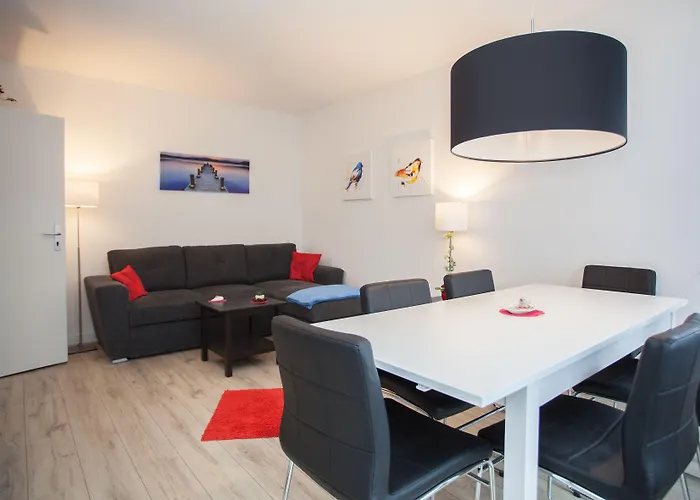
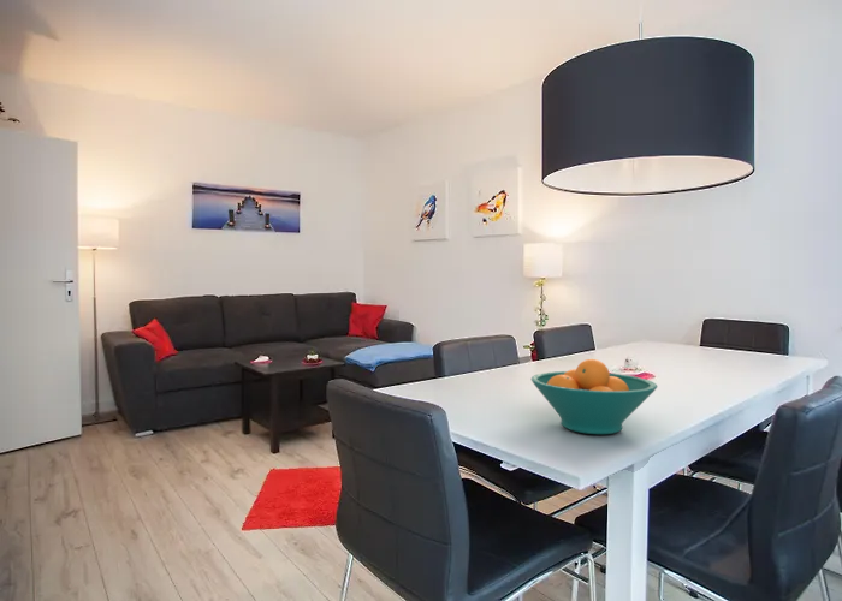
+ fruit bowl (591, 393)
